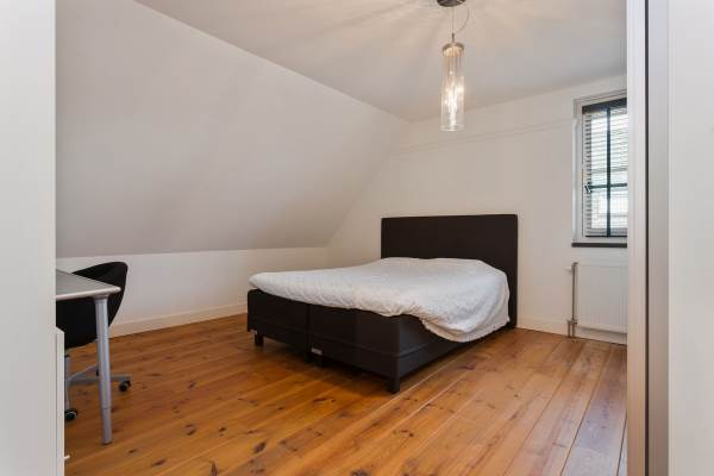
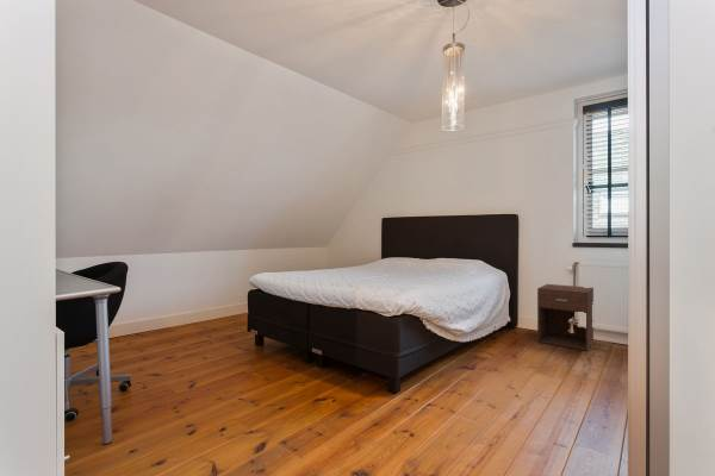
+ nightstand (565, 314)
